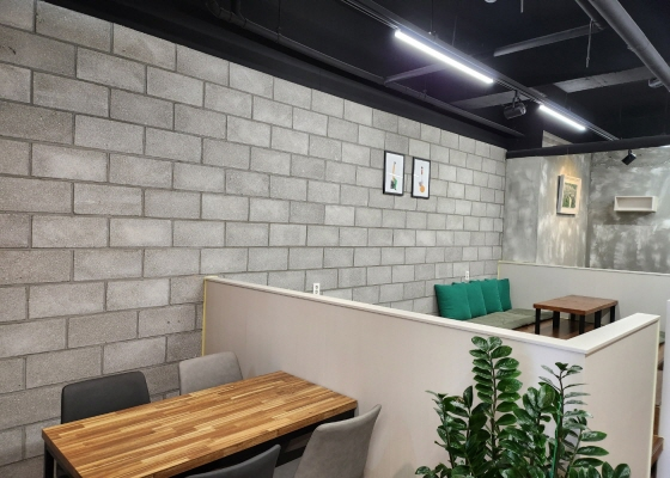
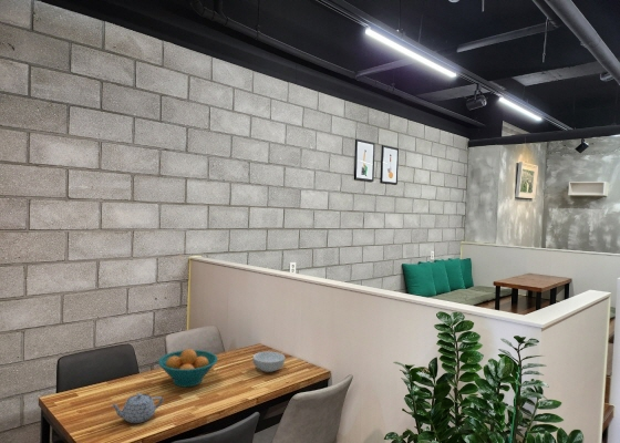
+ teapot (136, 406)
+ cereal bowl (268, 362)
+ fruit bowl (188, 365)
